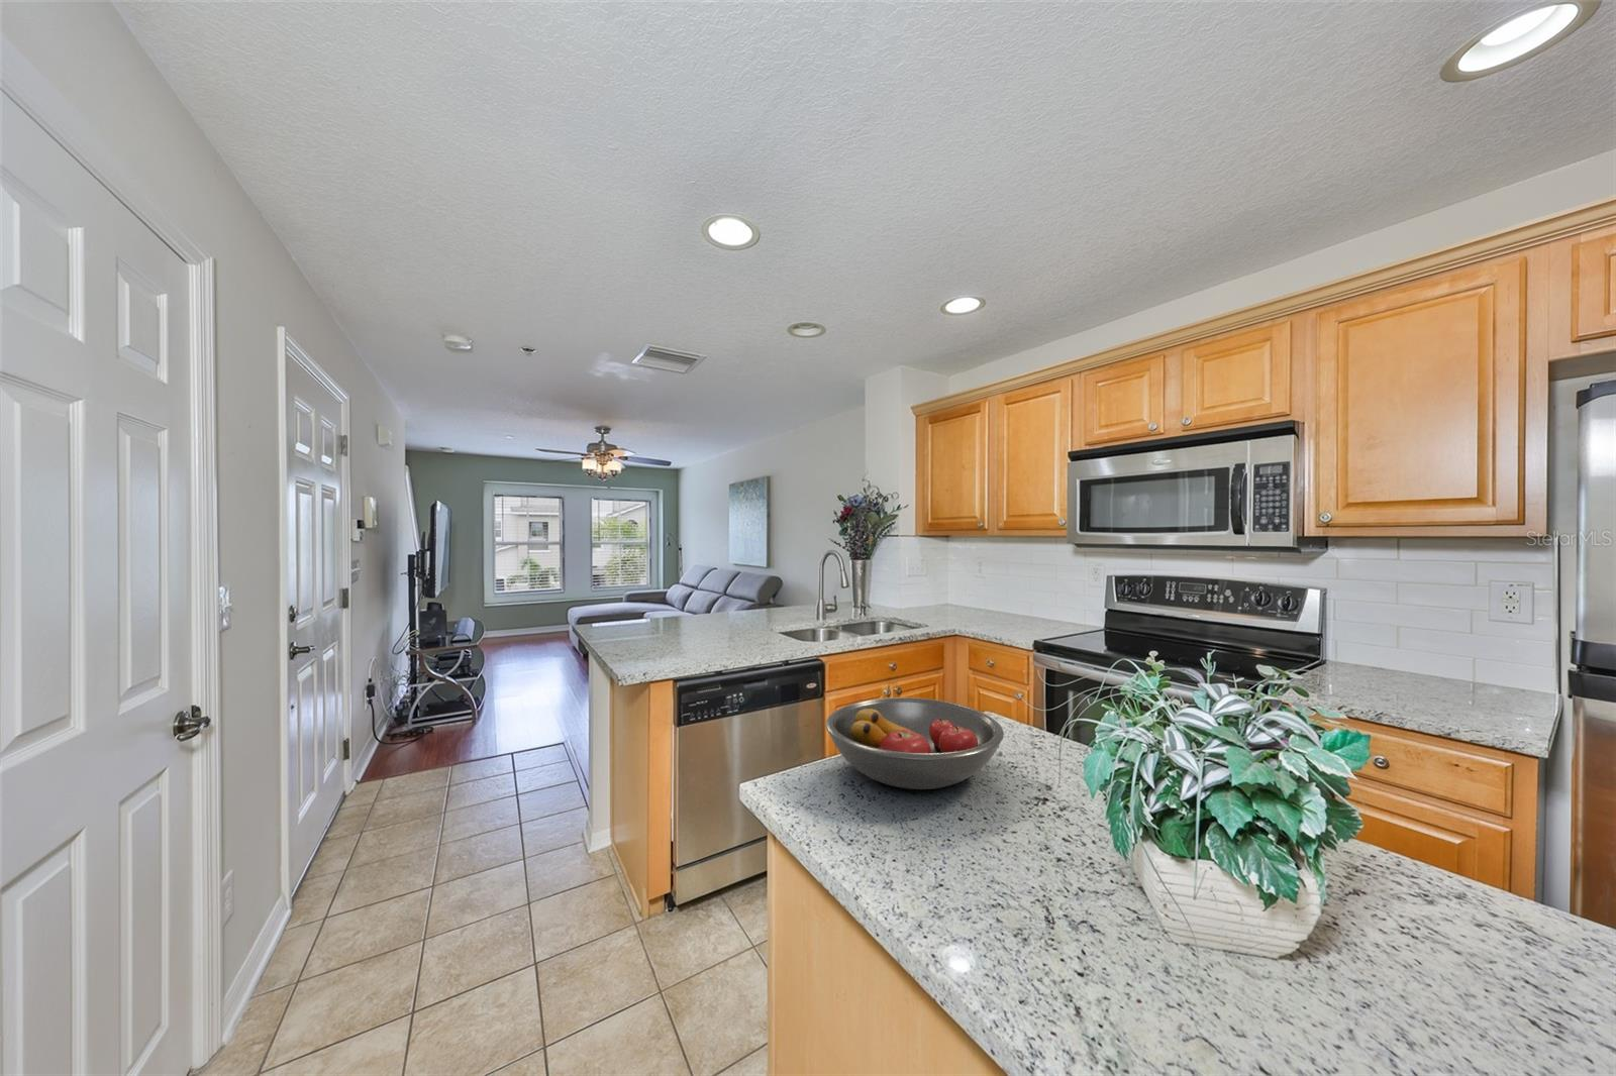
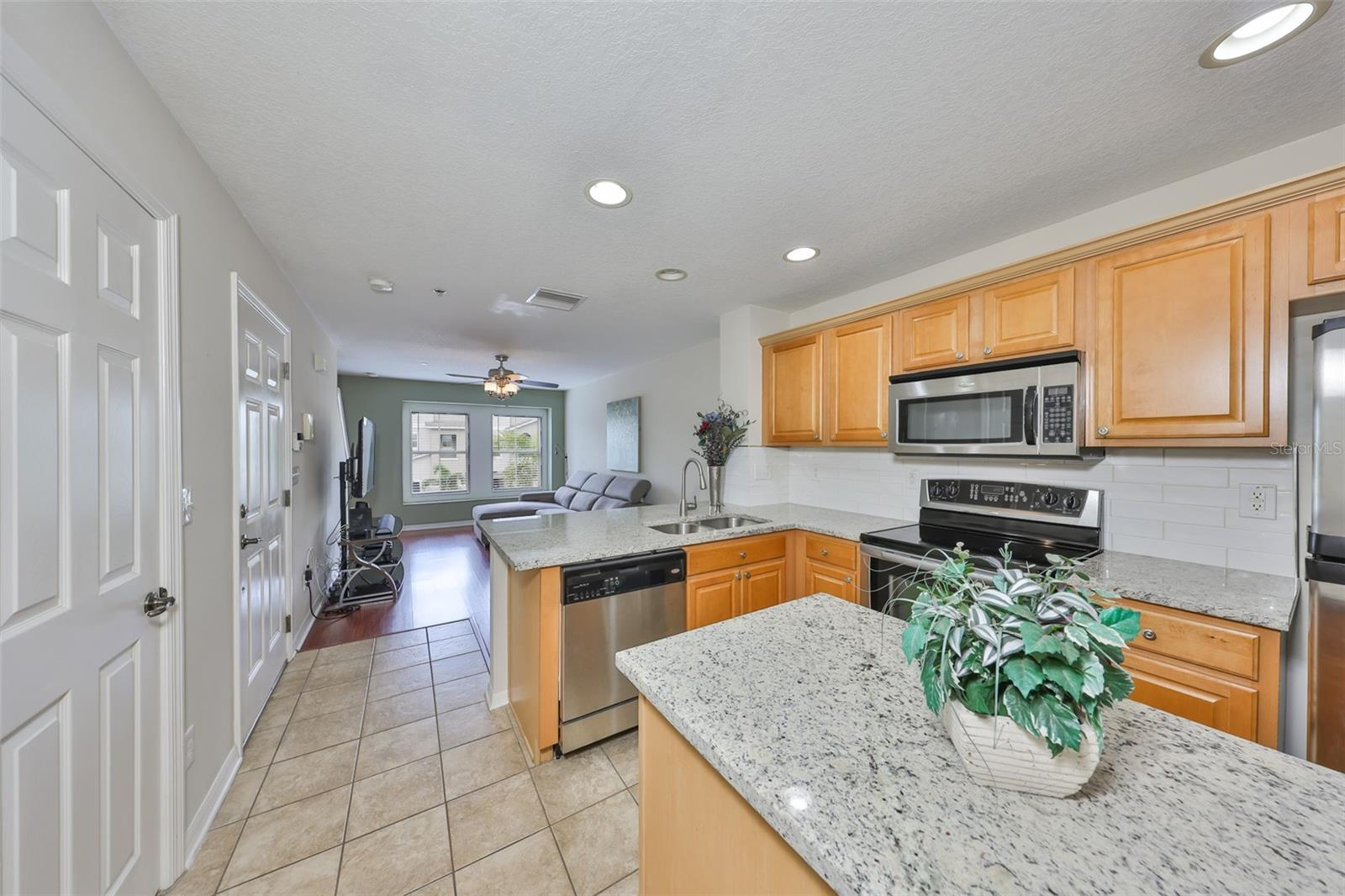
- fruit bowl (912, 740)
